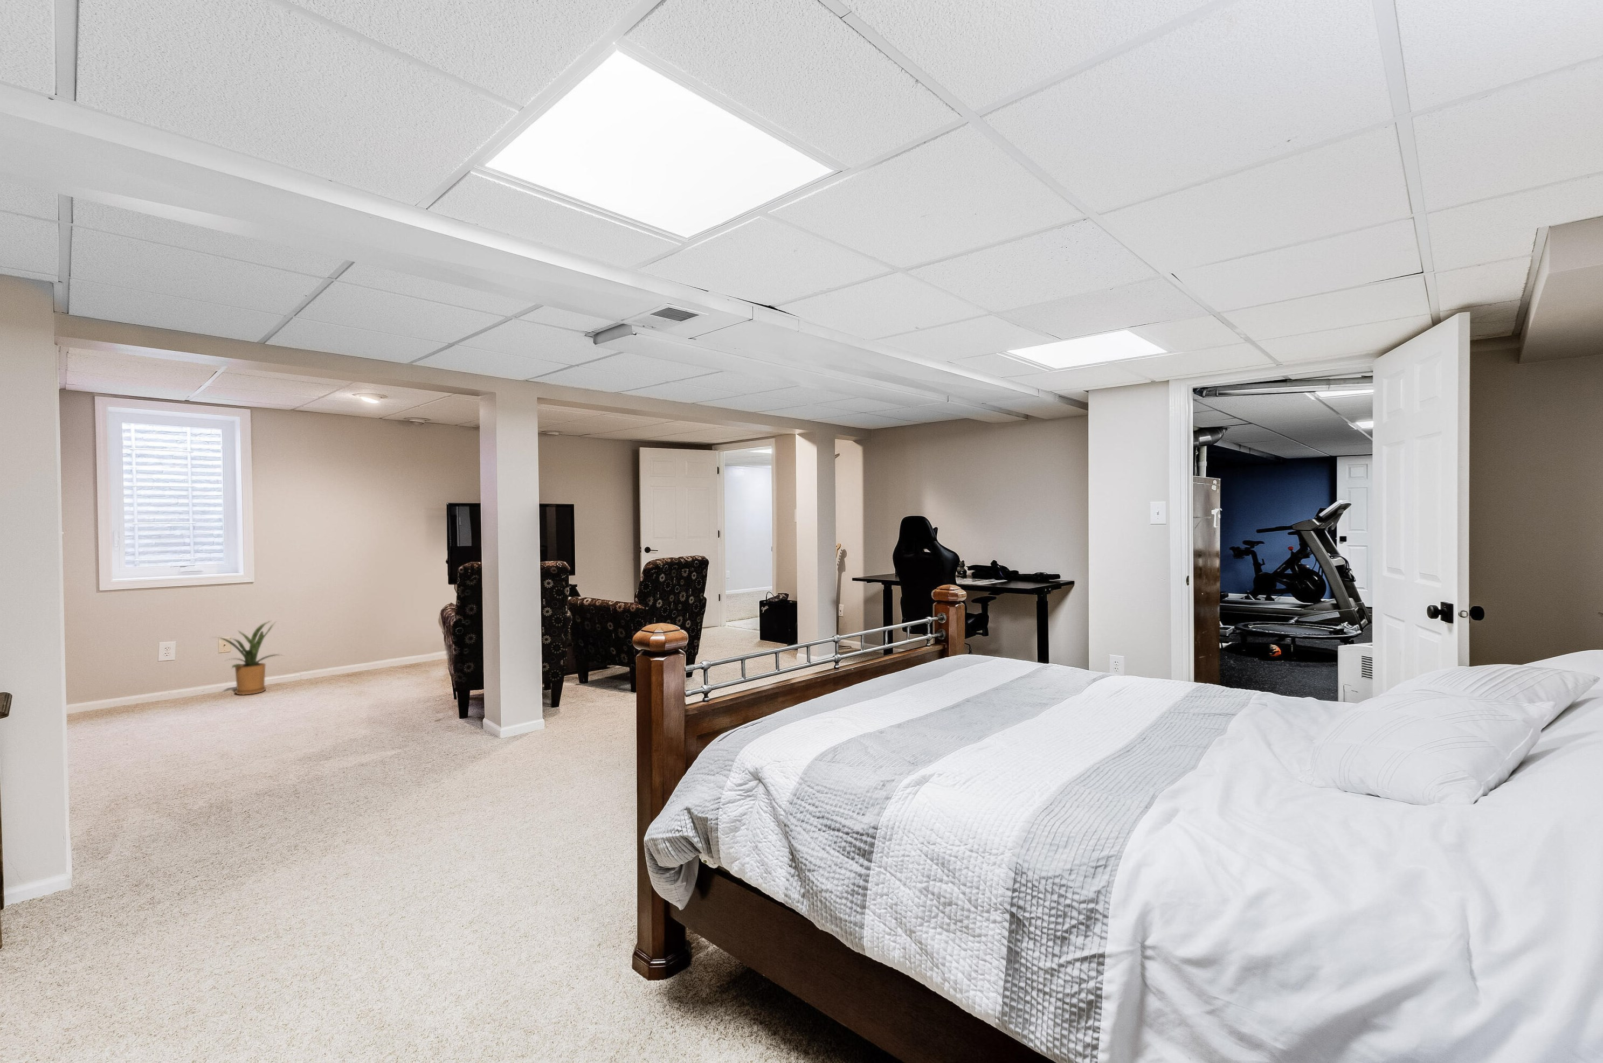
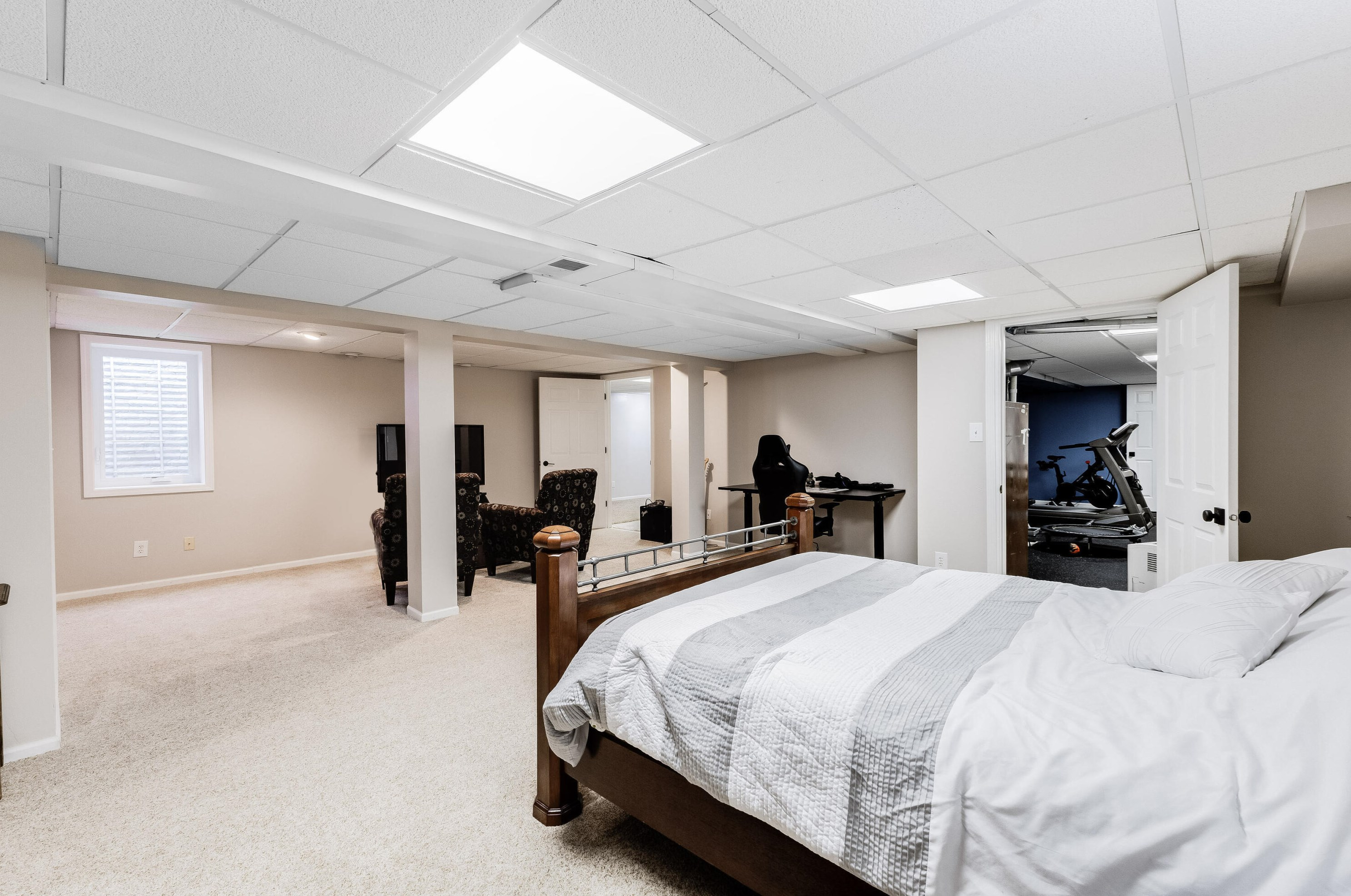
- house plant (248, 657)
